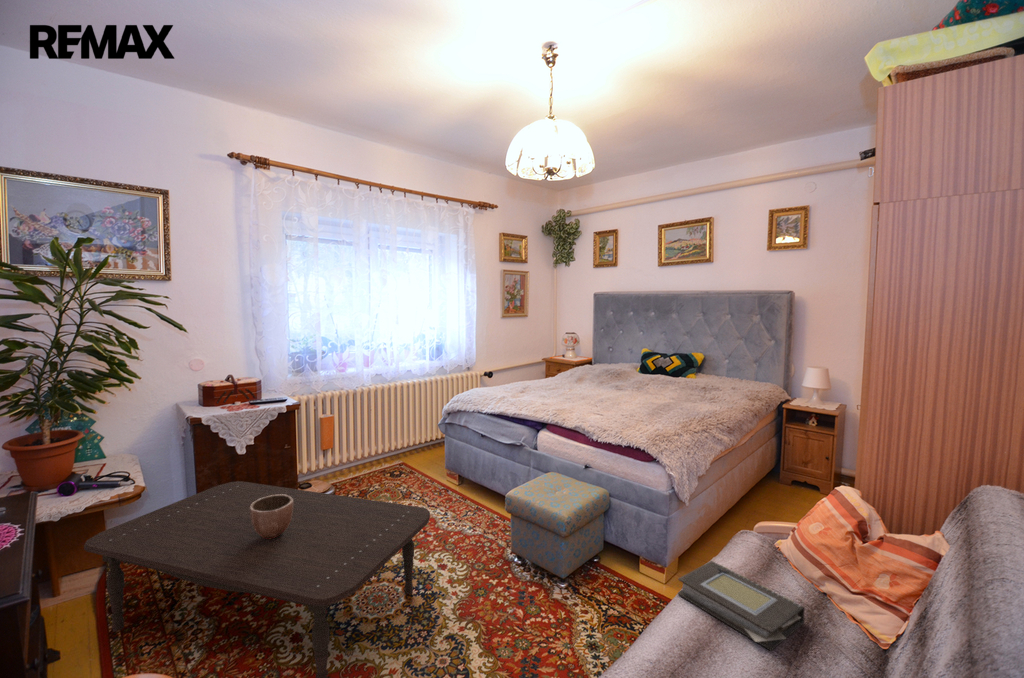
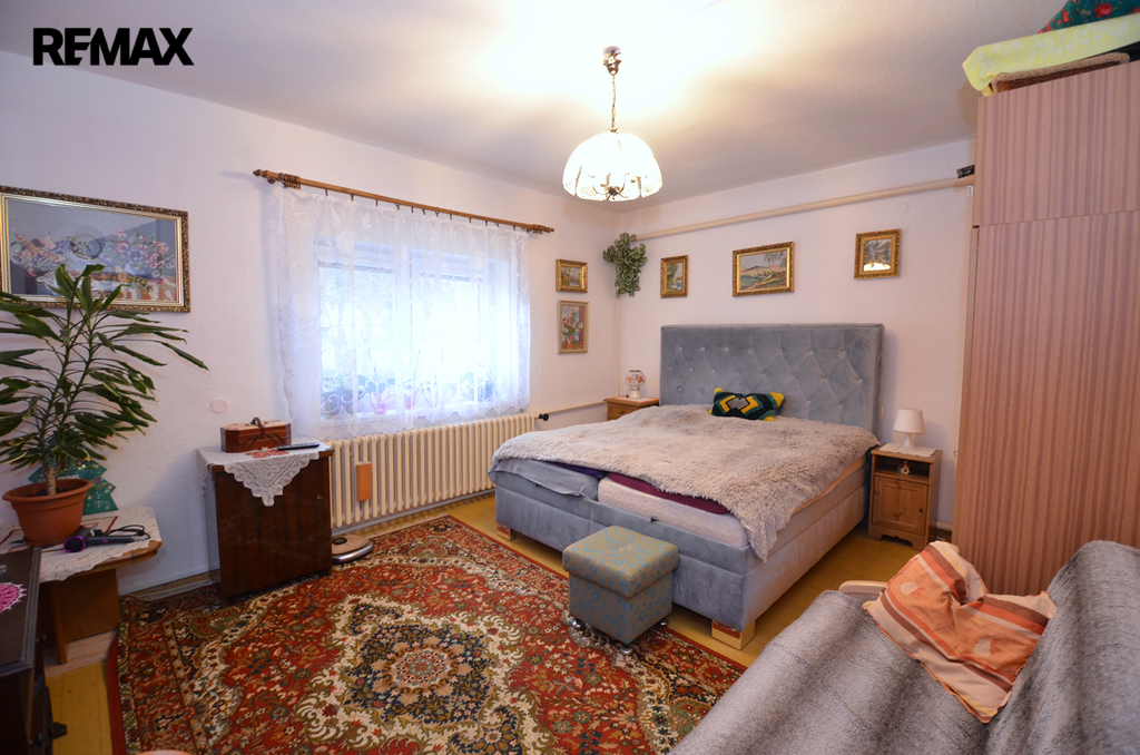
- decorative bowl (272, 521)
- book (734, 600)
- coffee table (270, 567)
